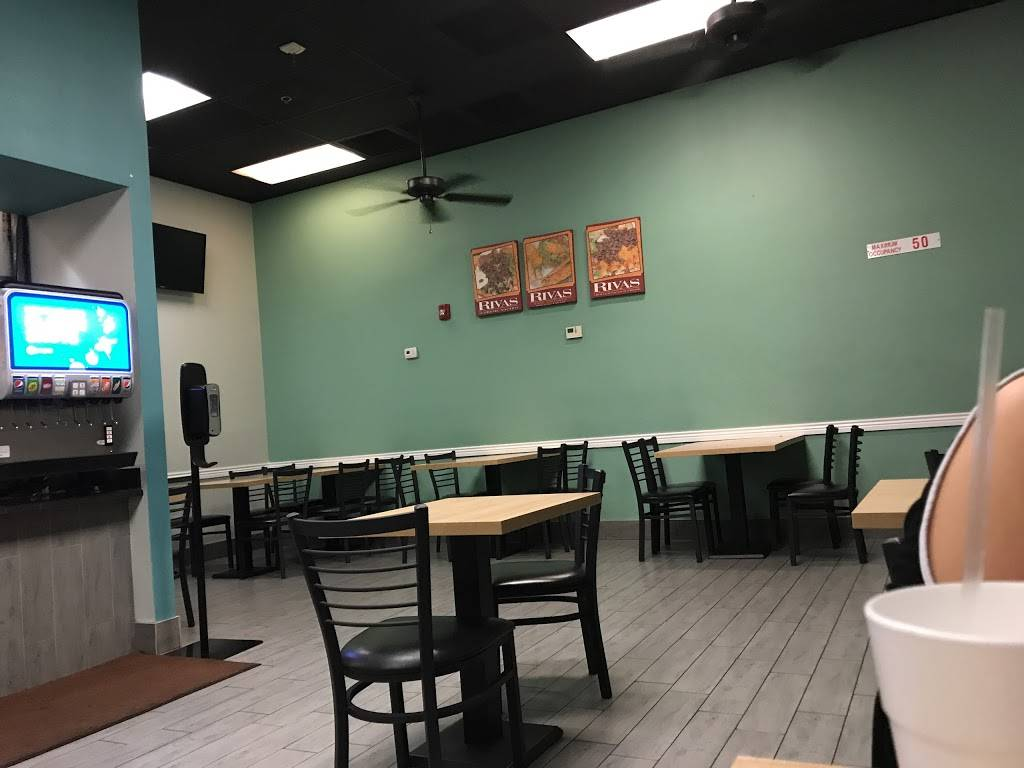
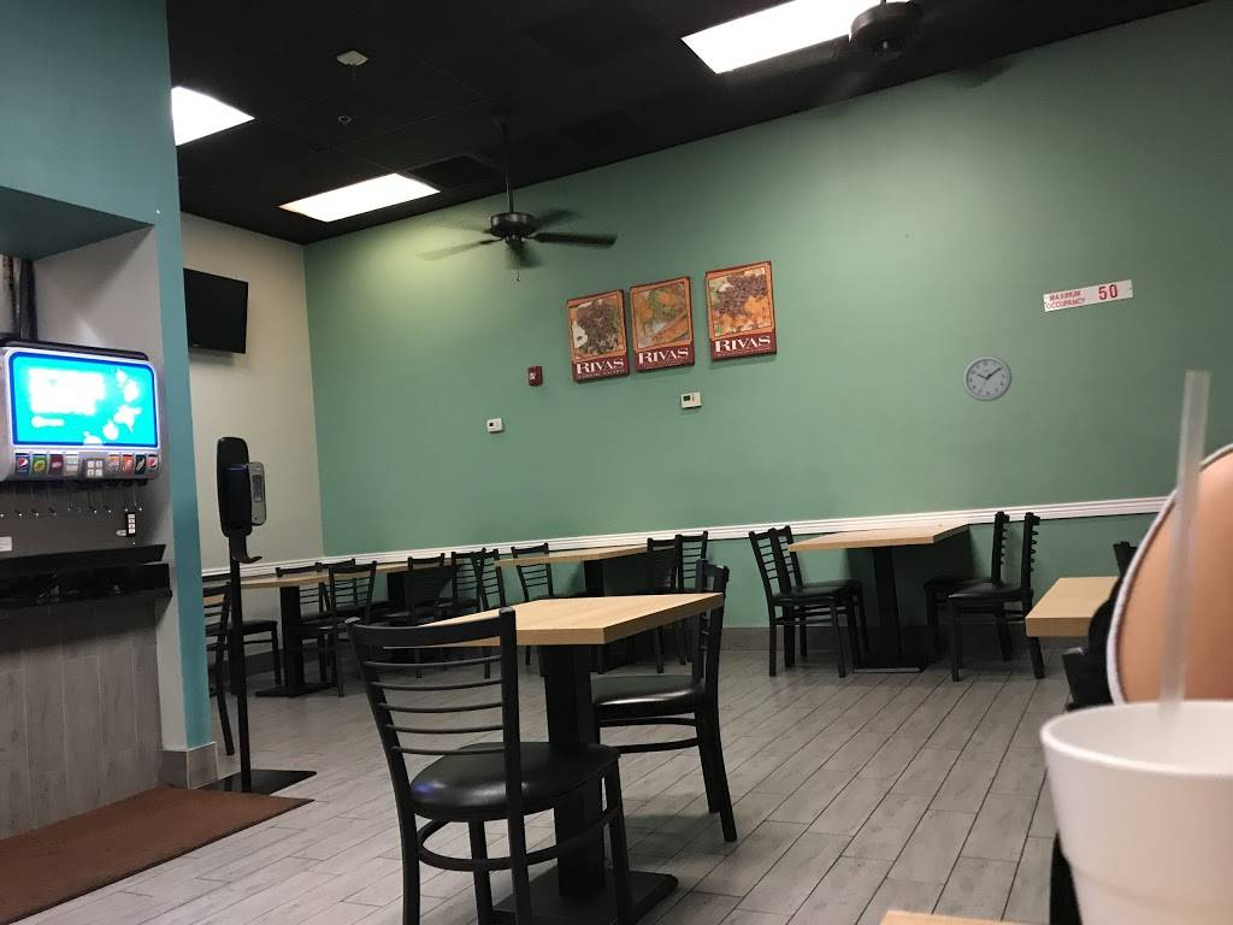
+ wall clock (986, 378)
